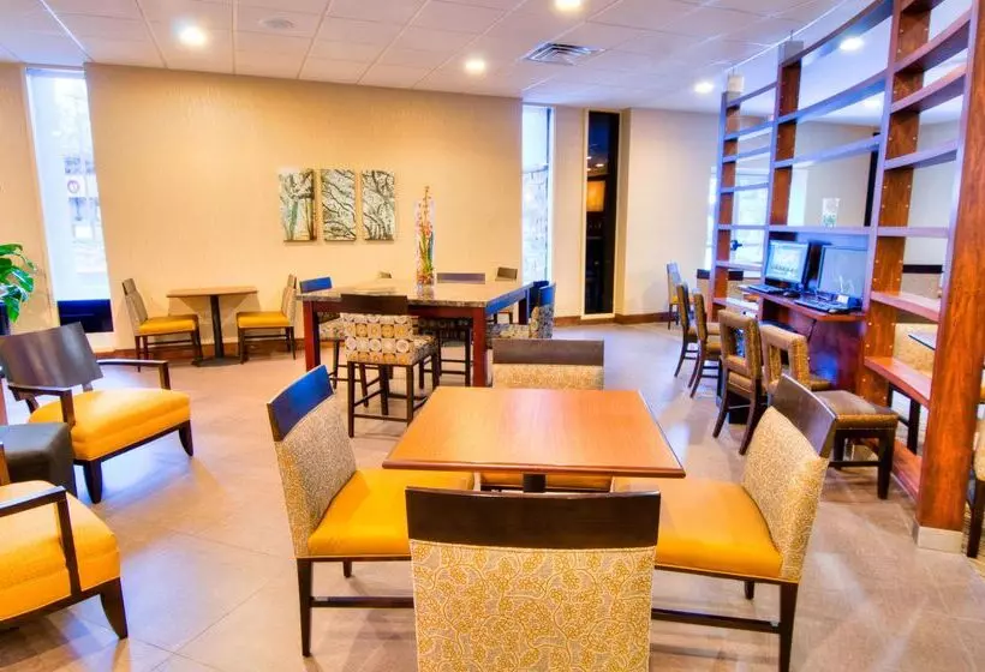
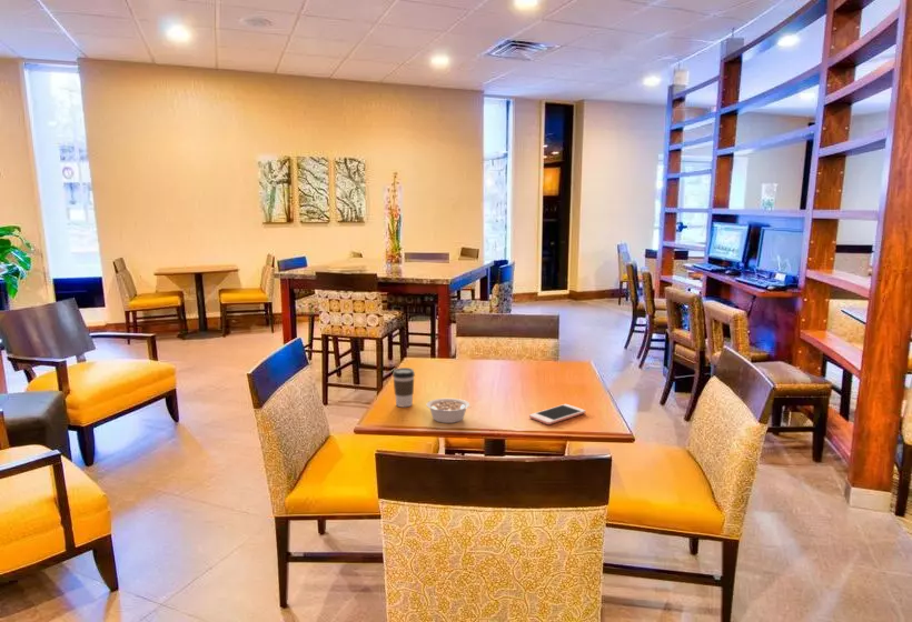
+ cell phone (557, 413)
+ coffee cup (404, 387)
+ legume (449, 410)
